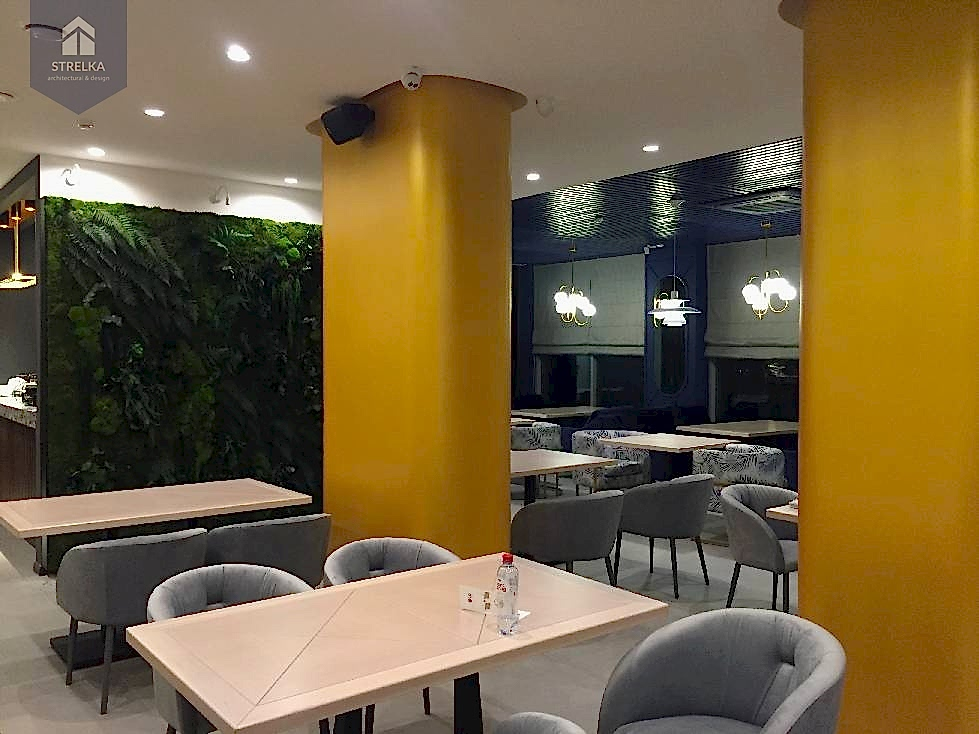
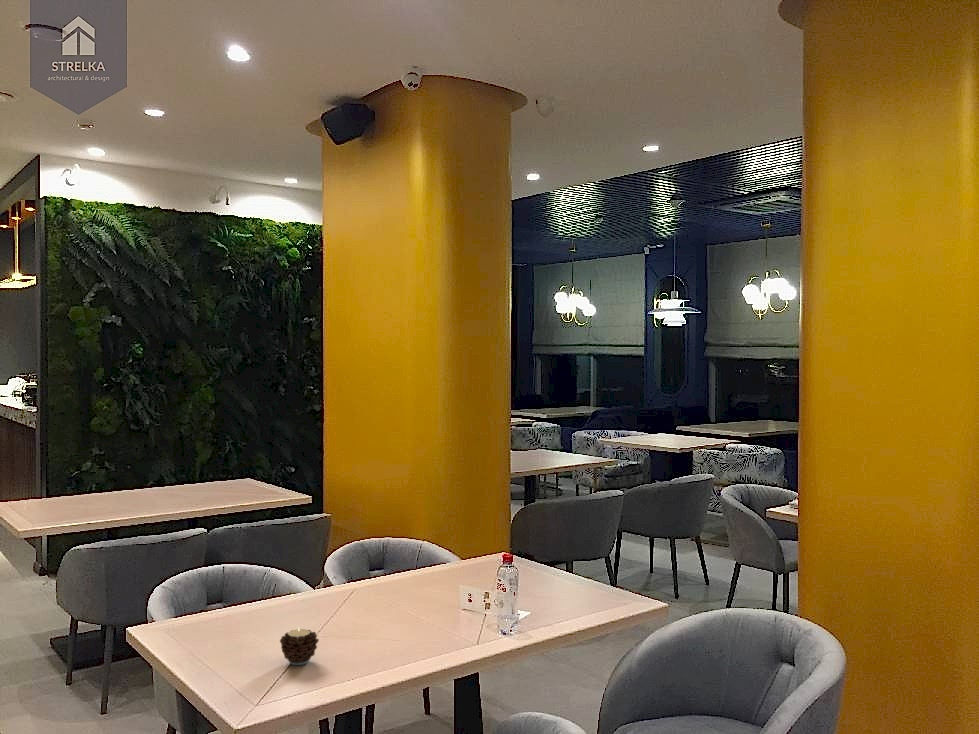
+ candle (299, 644)
